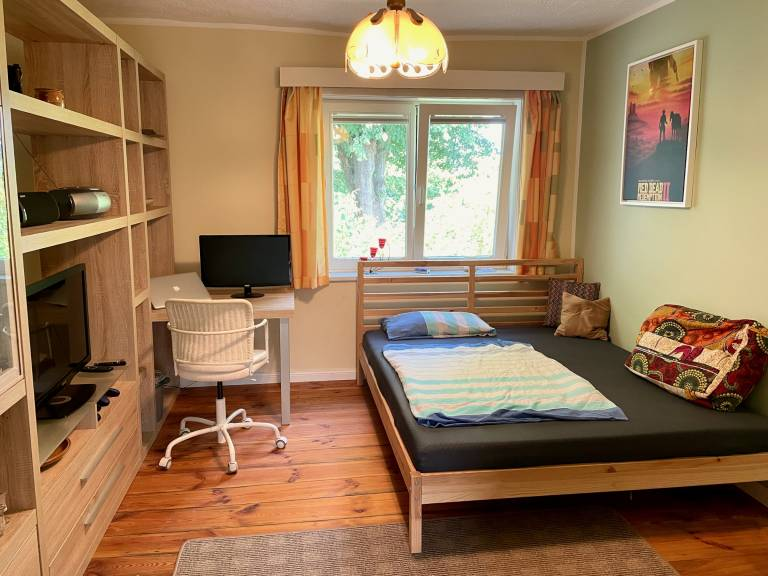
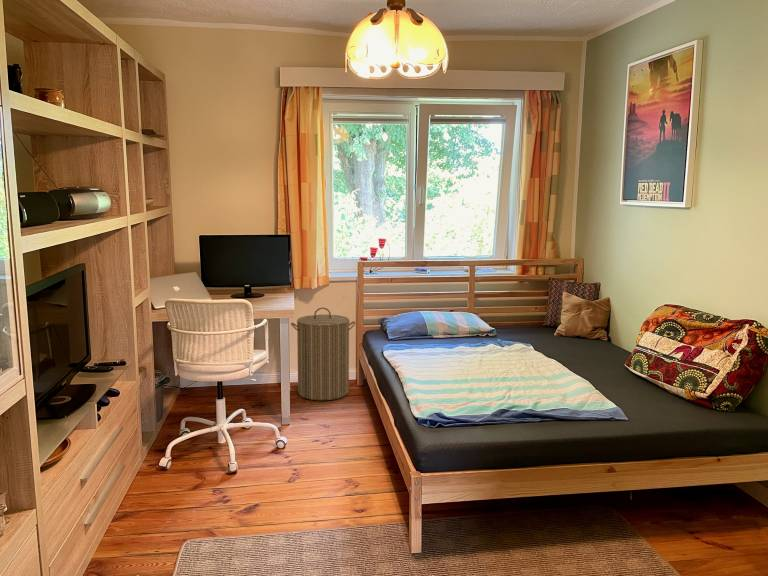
+ laundry hamper (323, 350)
